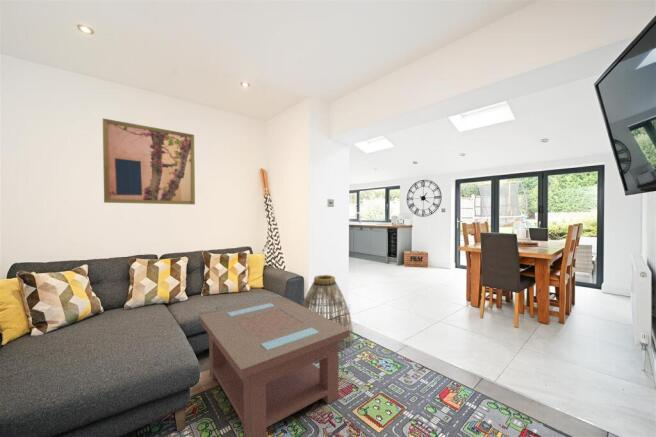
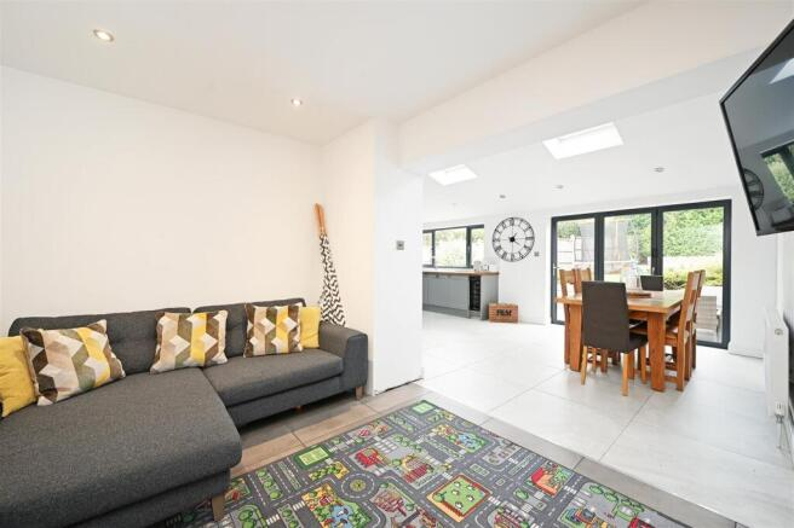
- coffee table (269, 353)
- wall art (153, 165)
- basket (323, 308)
